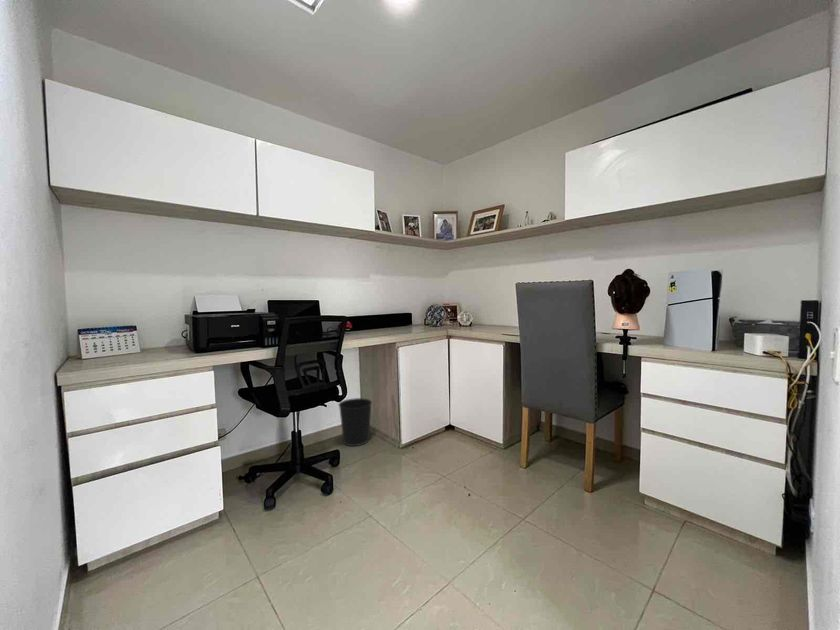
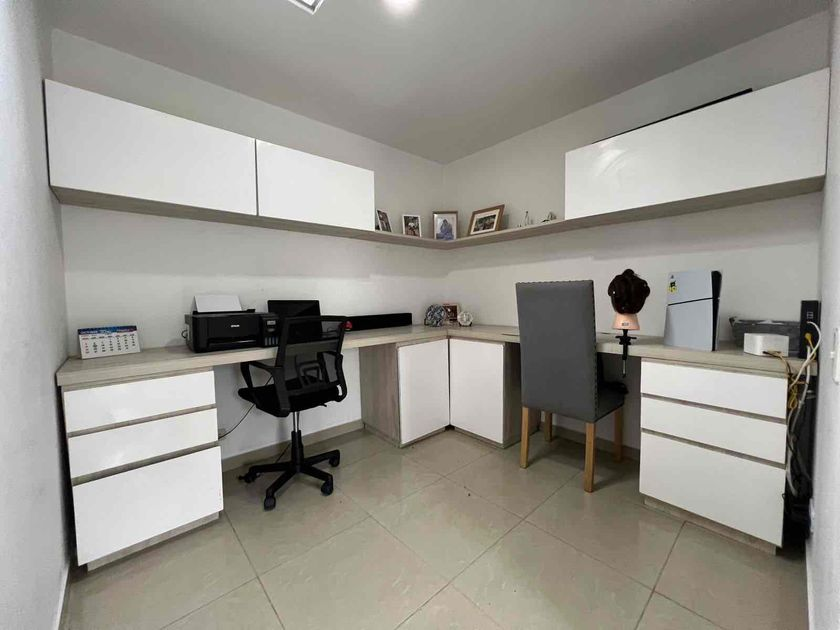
- wastebasket (355, 421)
